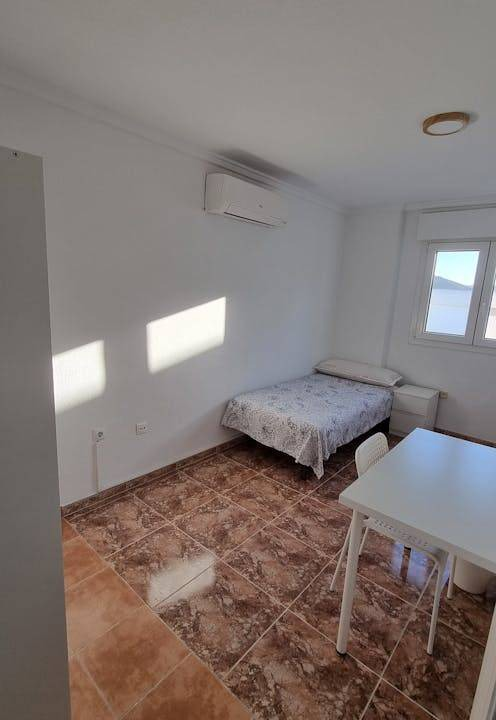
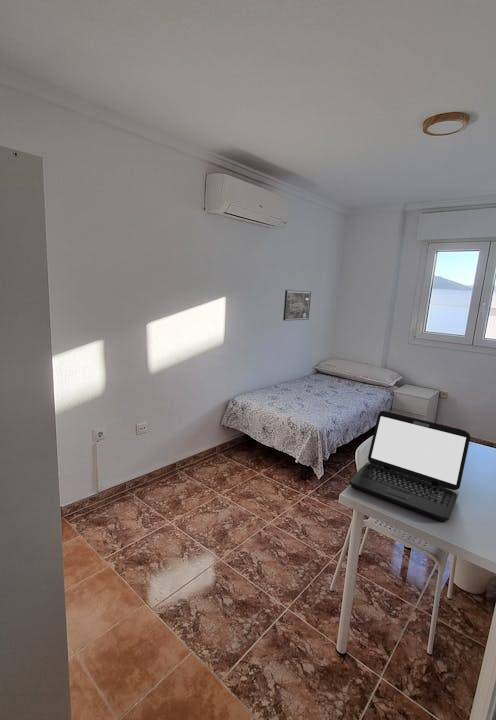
+ laptop (408, 459)
+ wall art (297, 305)
